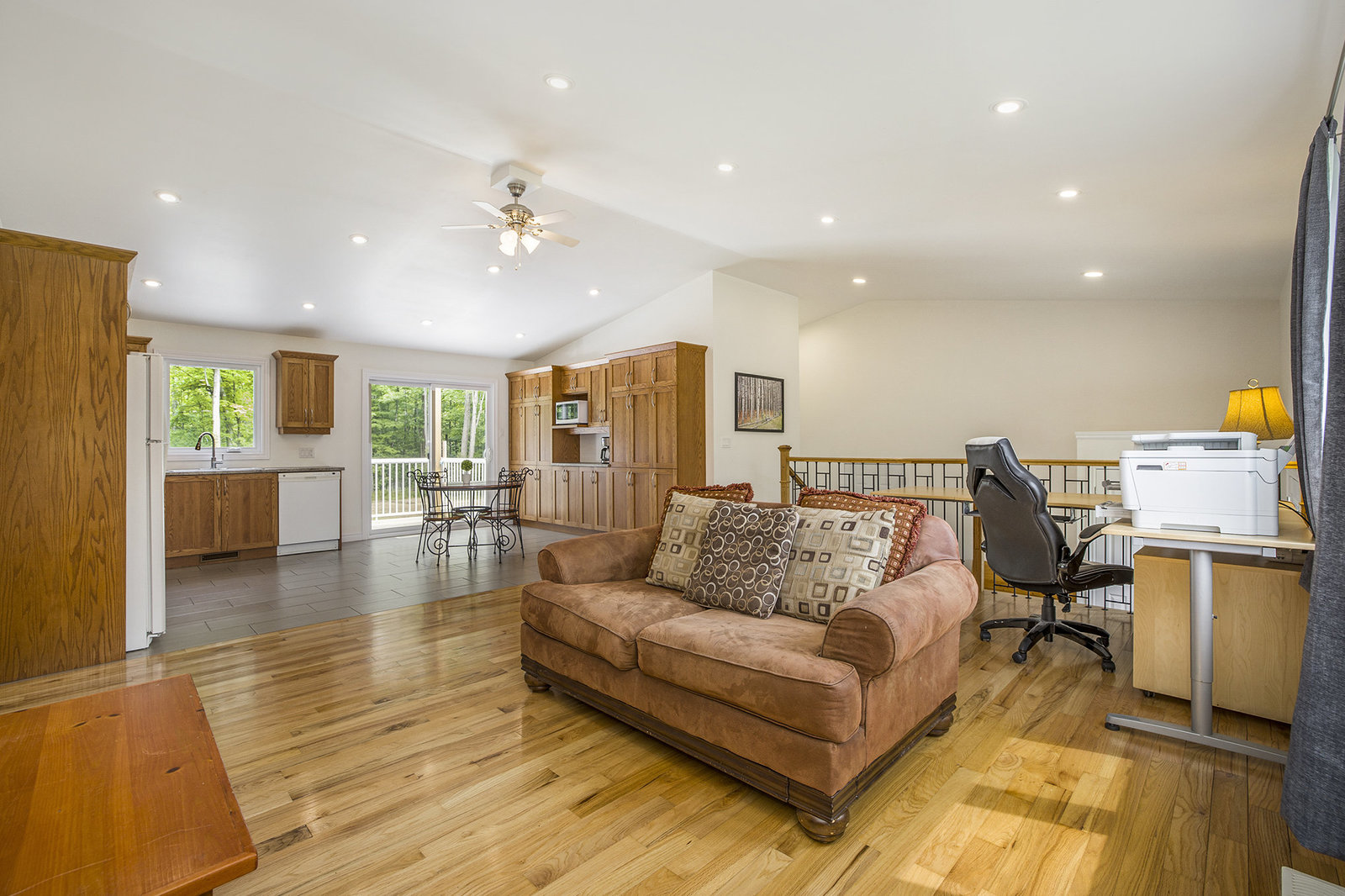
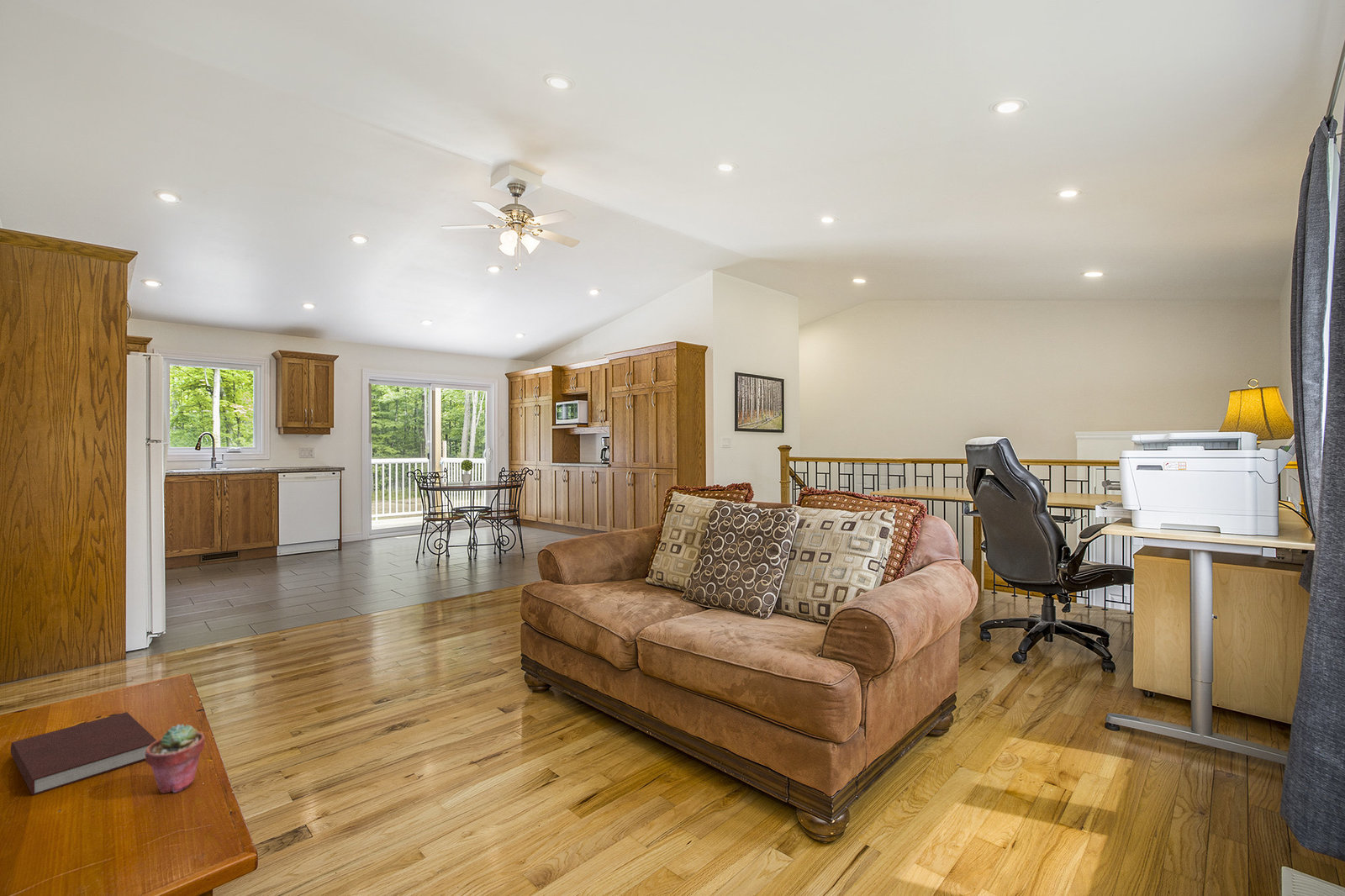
+ notebook (84, 749)
+ potted succulent (176, 755)
